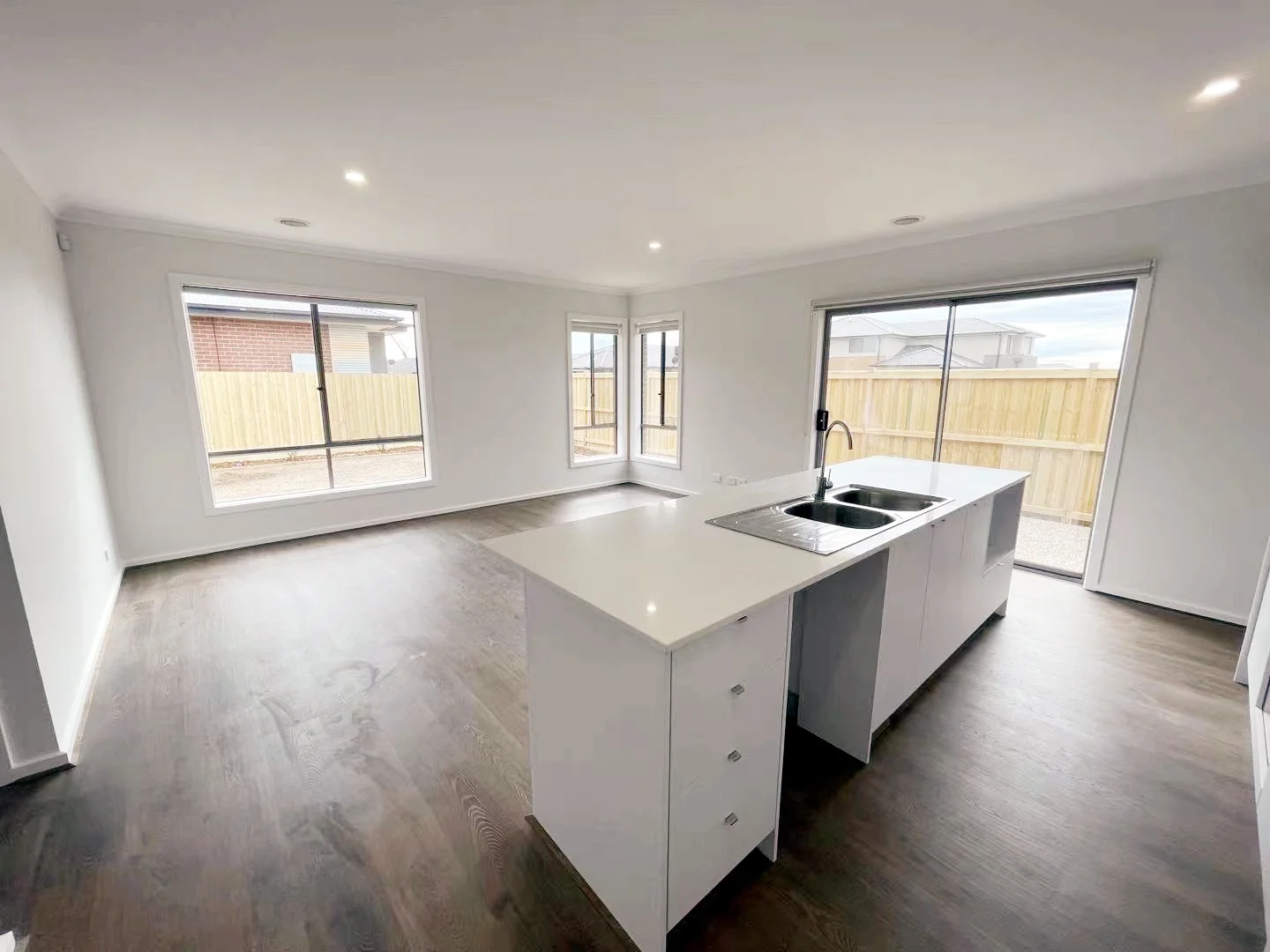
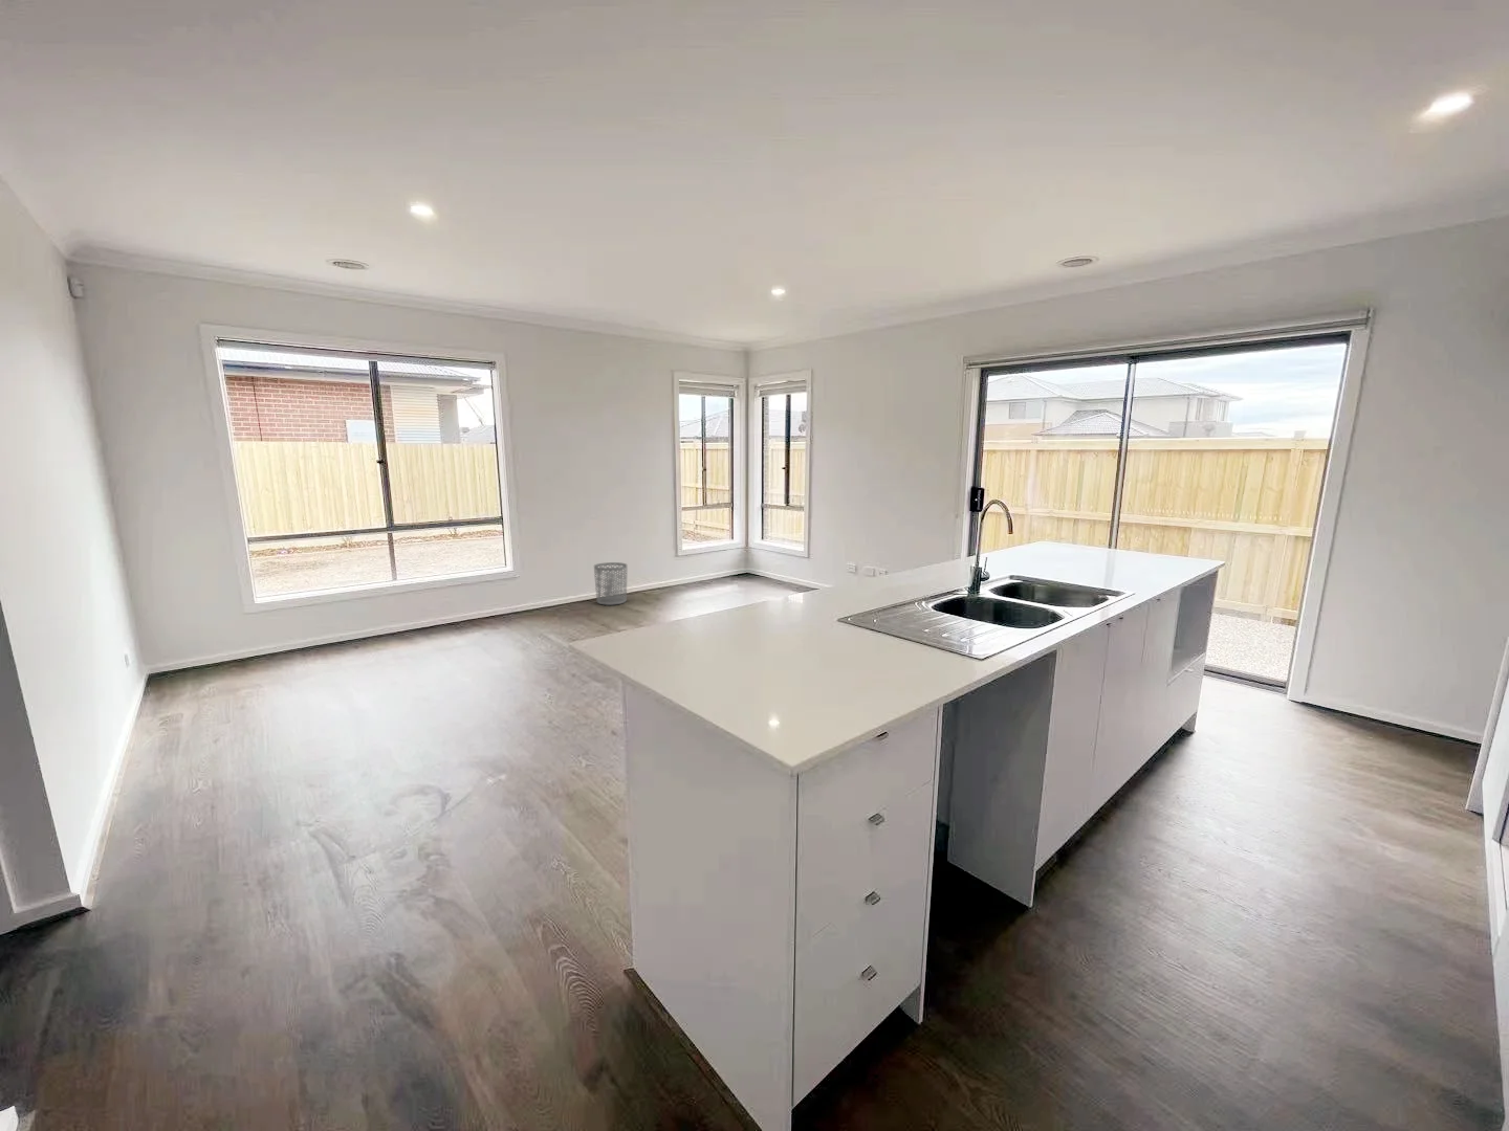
+ waste bin (611, 583)
